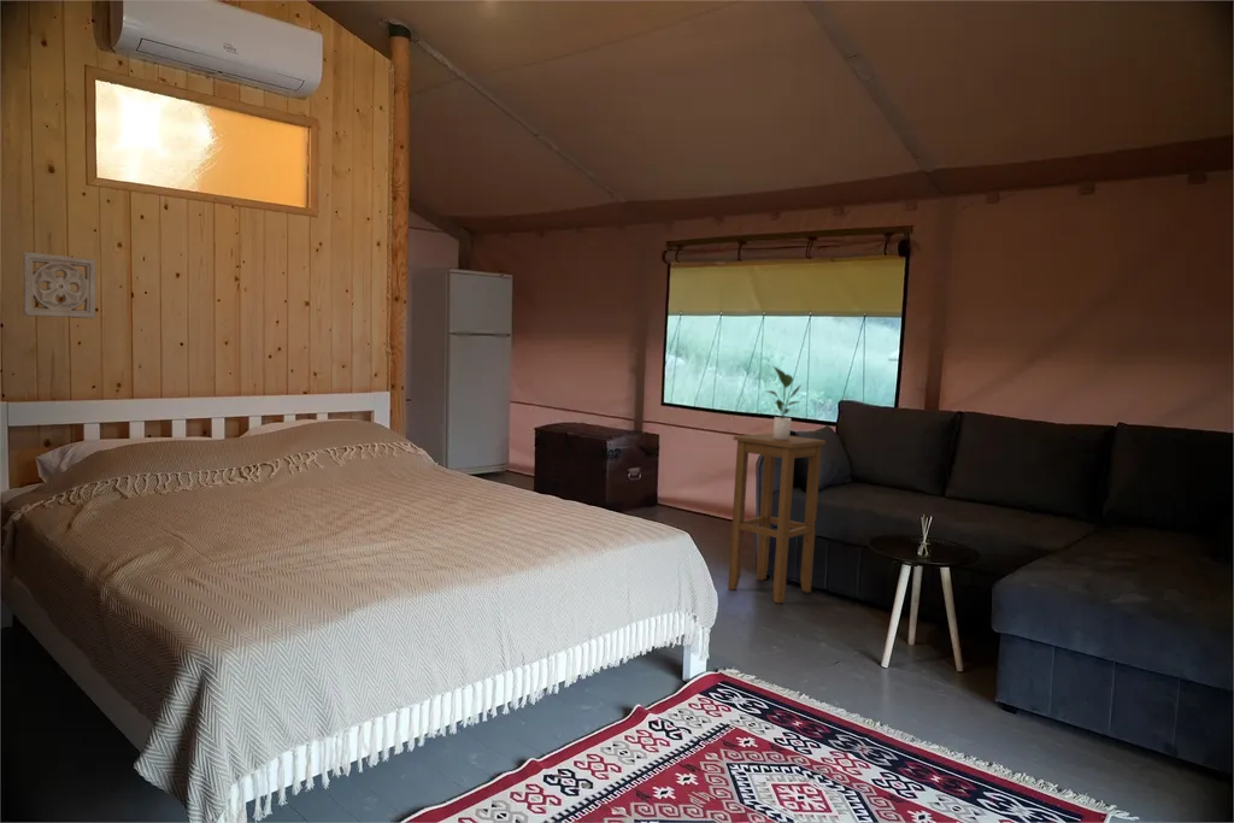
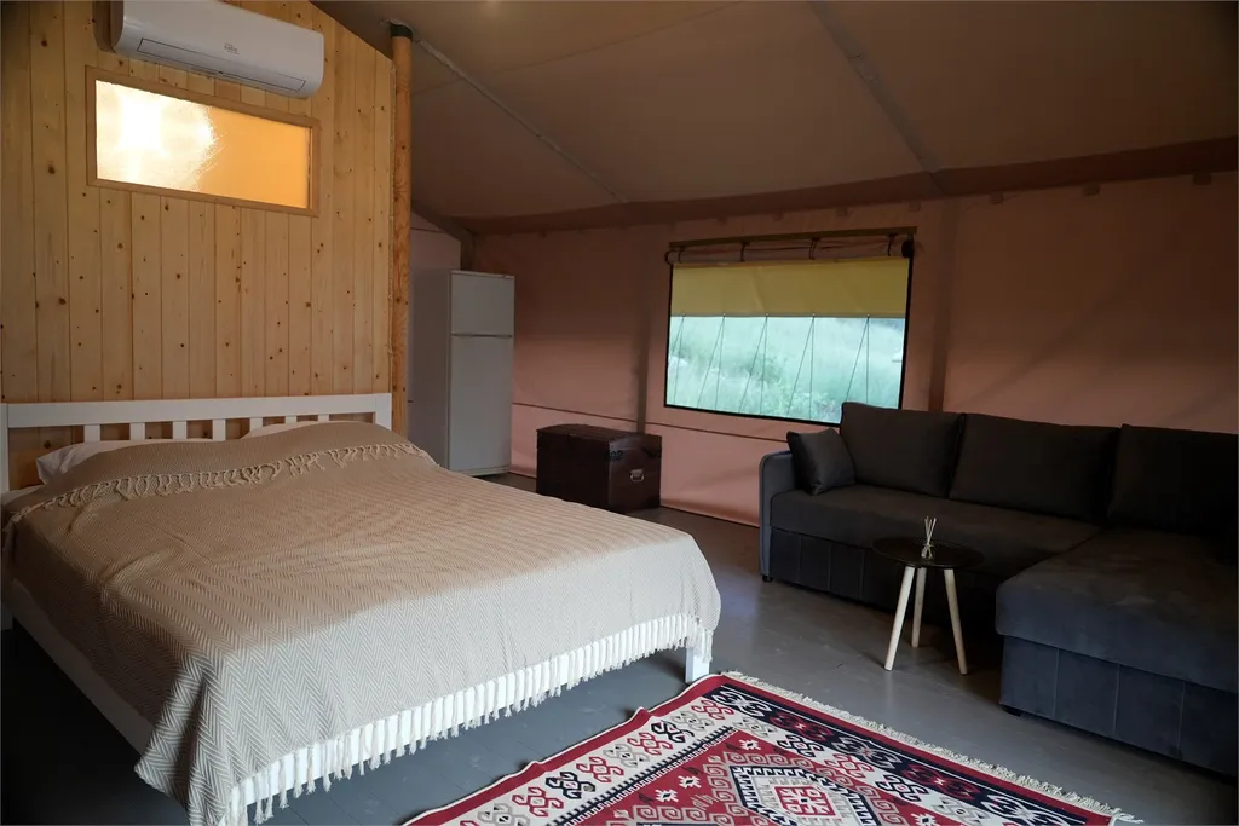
- stool (774, 517)
- wall ornament (59, 287)
- potted plant (783, 402)
